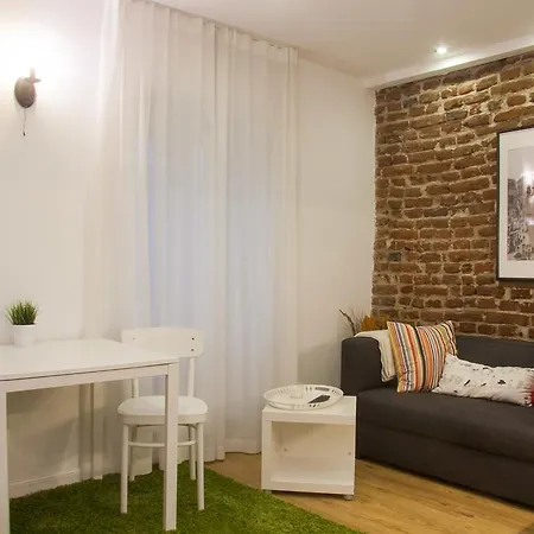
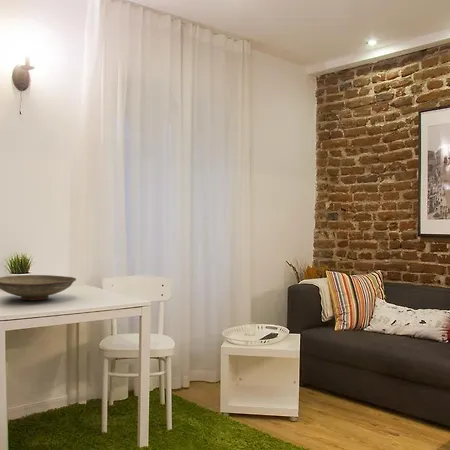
+ decorative bowl (35, 288)
